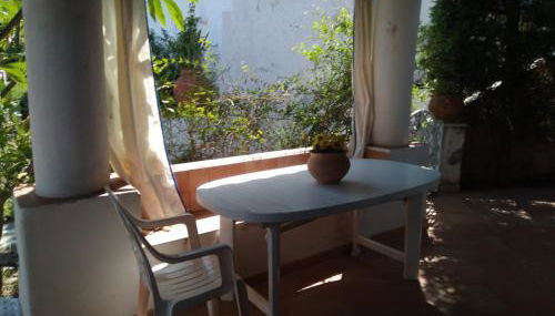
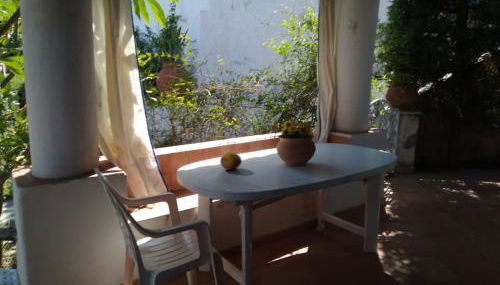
+ fruit (231, 160)
